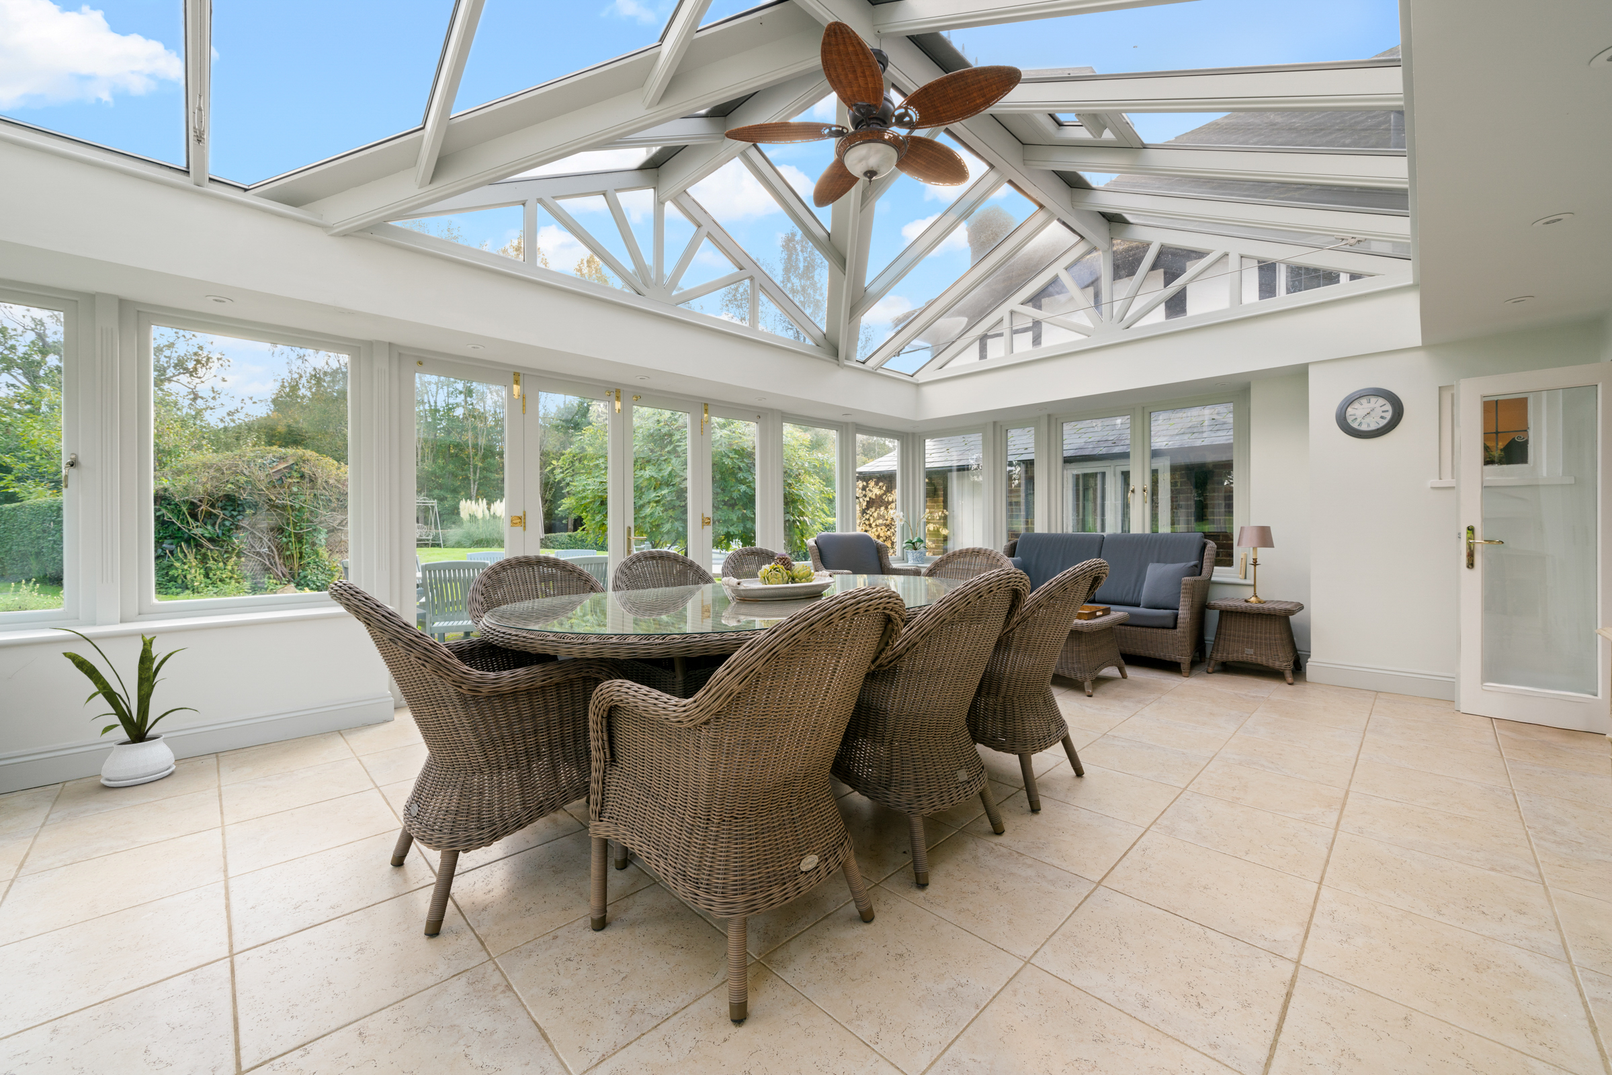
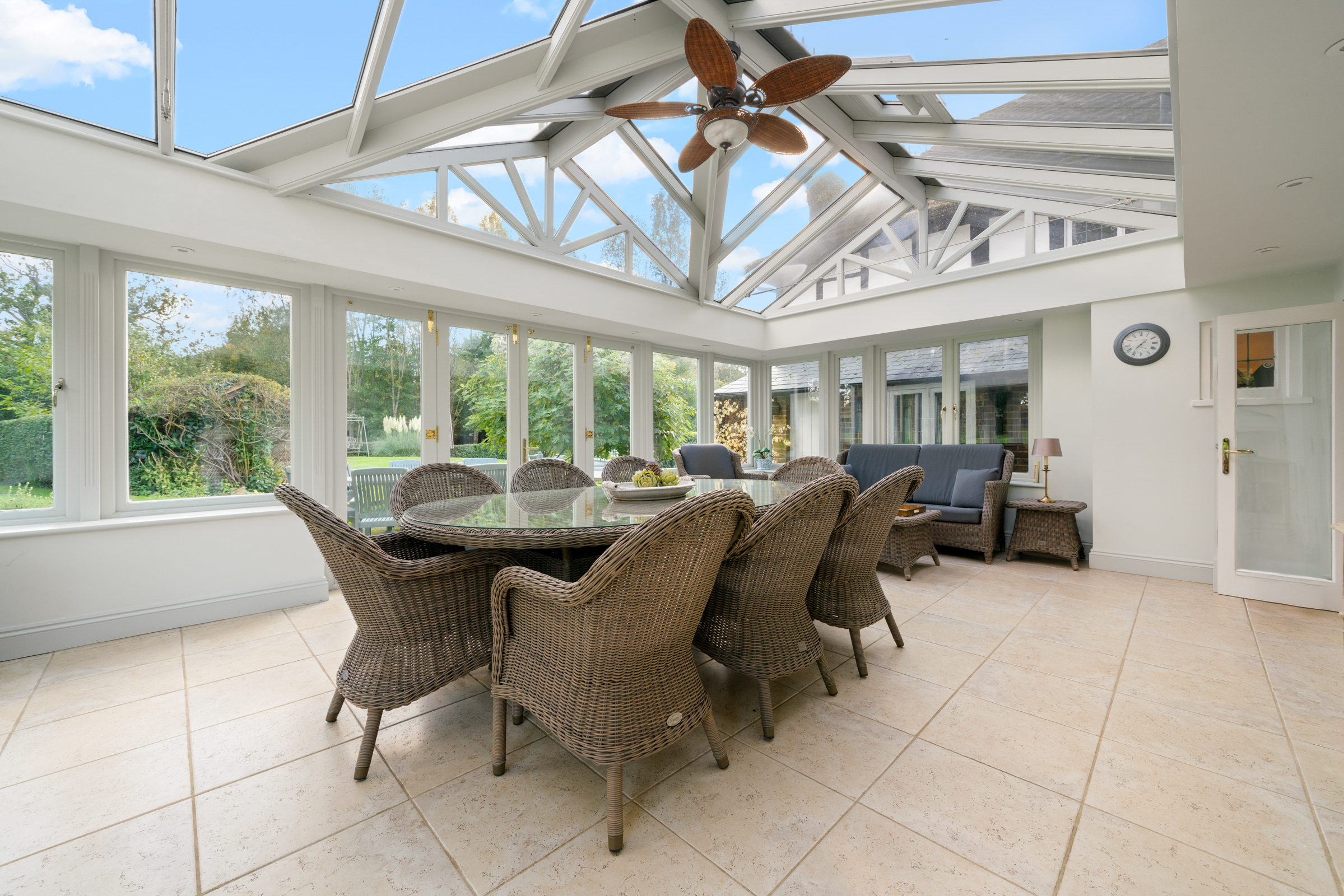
- house plant (128, 701)
